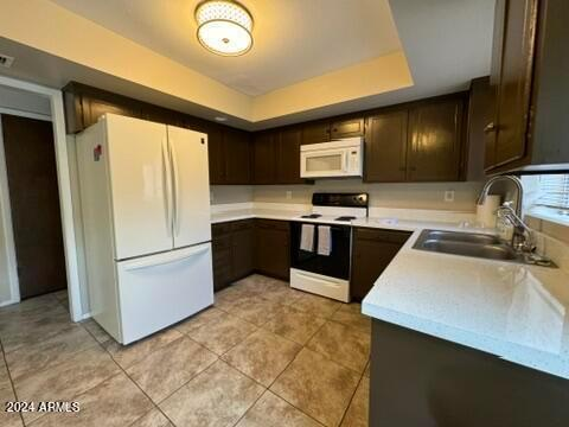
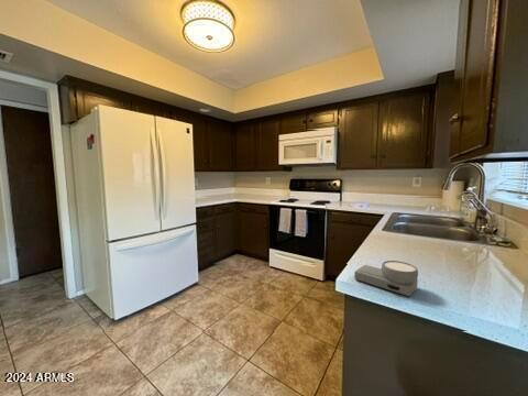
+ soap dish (385, 273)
